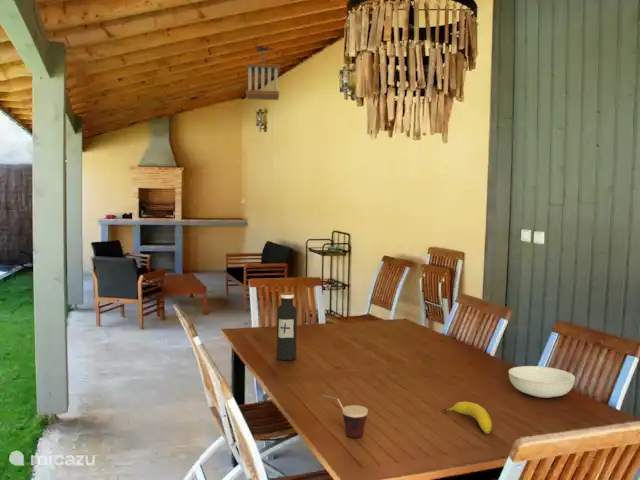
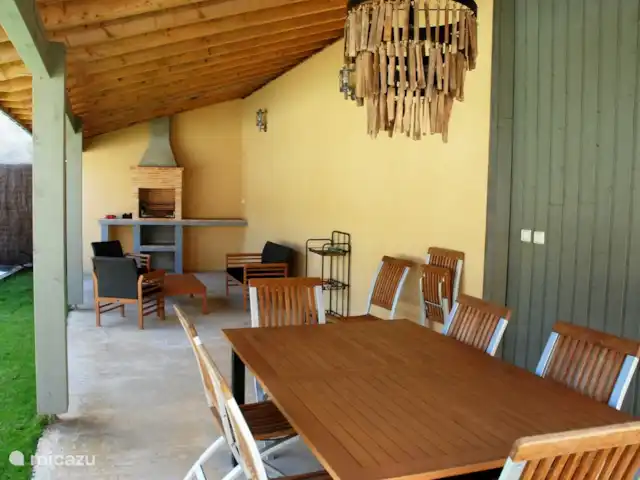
- wind chime (262, 72)
- cup (344, 414)
- serving bowl (540, 383)
- fruit (472, 414)
- water bottle (286, 325)
